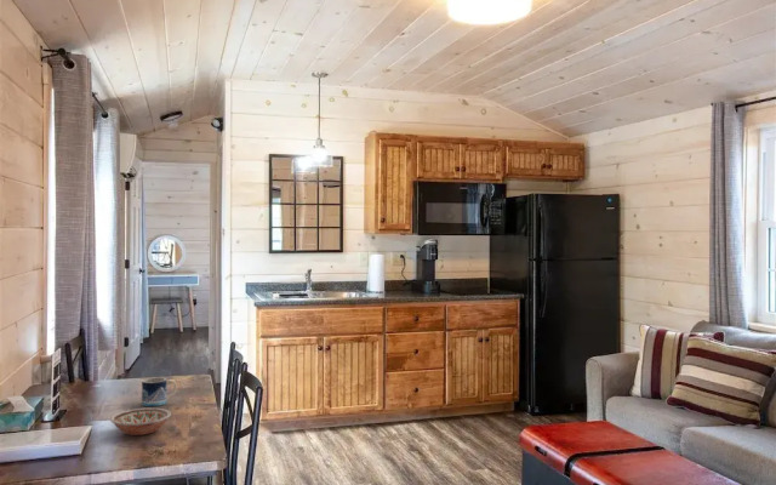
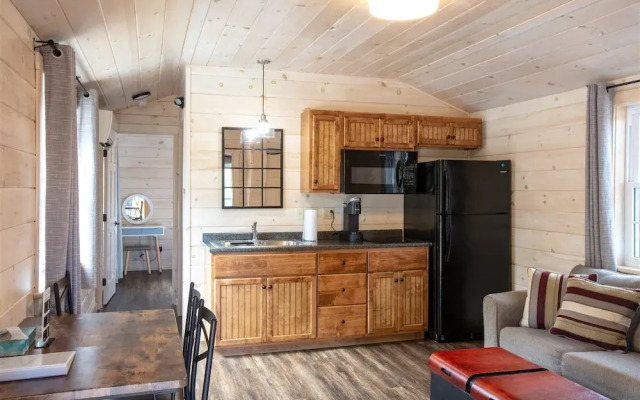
- bowl (141, 423)
- mug (159, 390)
